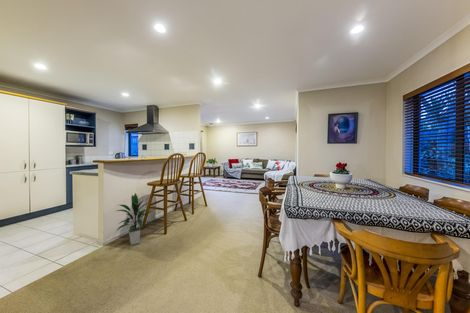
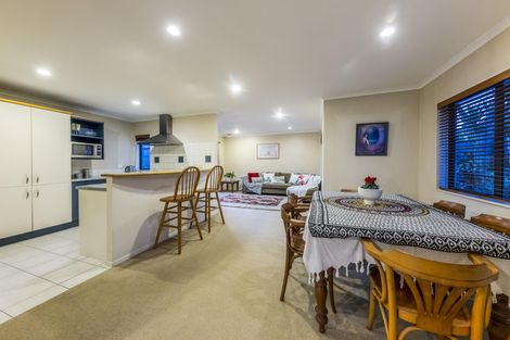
- indoor plant (135, 218)
